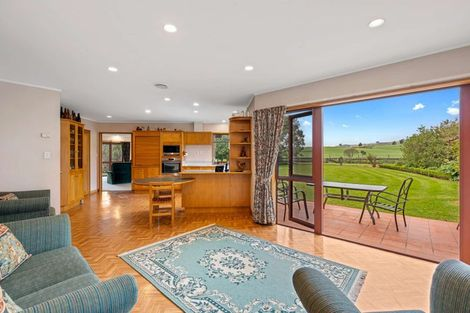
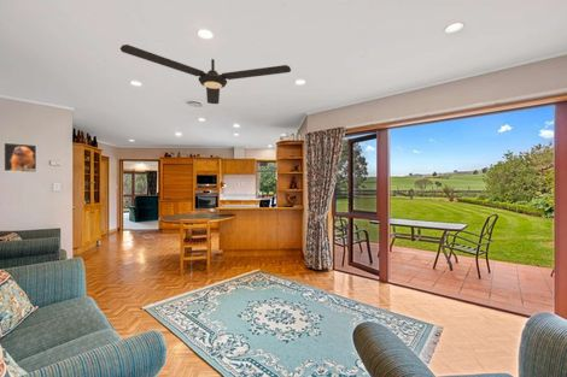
+ ceiling fan (212, 79)
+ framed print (21, 158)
